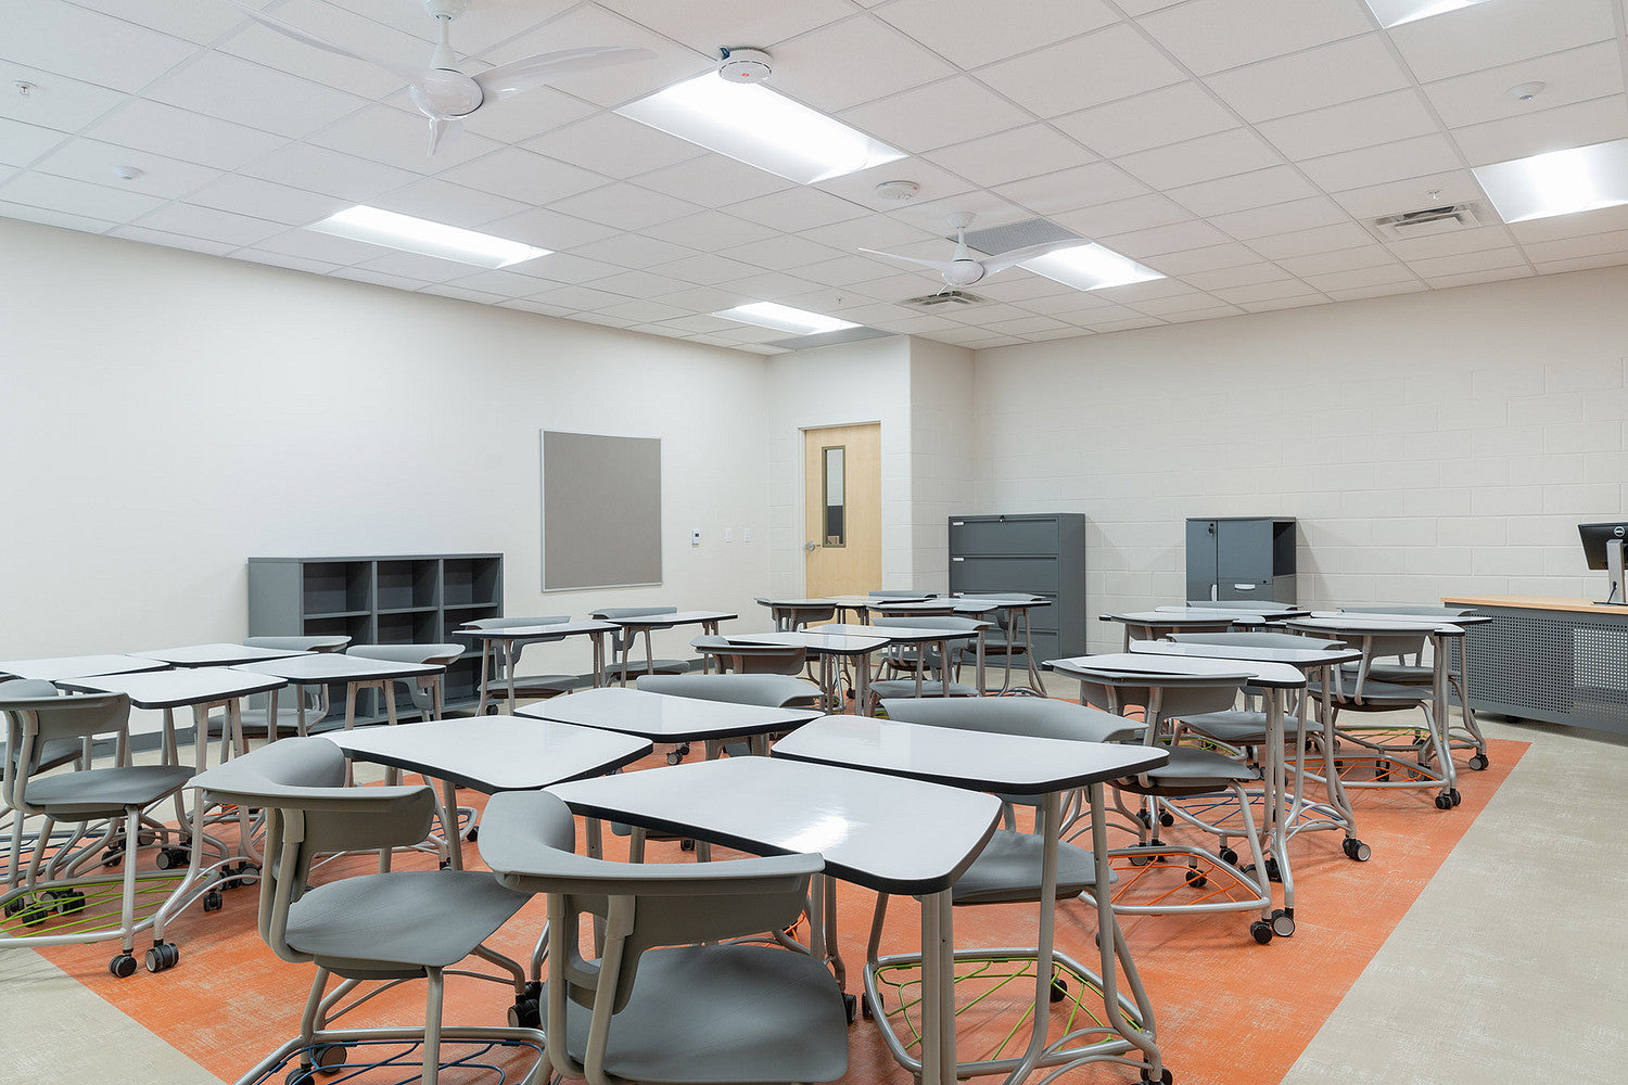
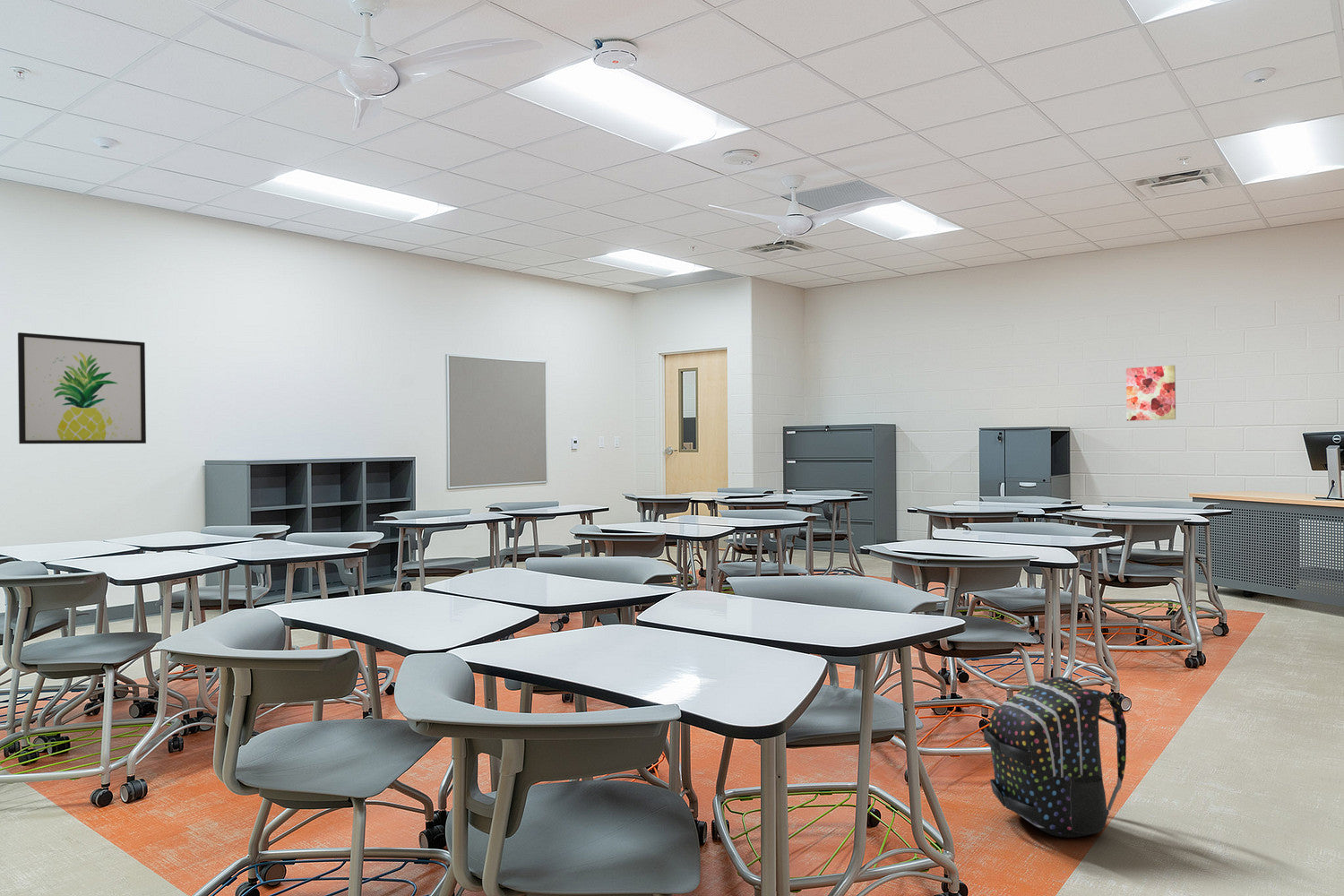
+ wall art (1150, 393)
+ backpack (1055, 754)
+ wall art (84, 391)
